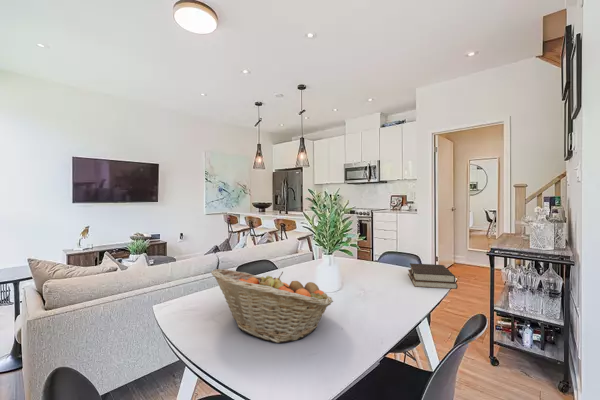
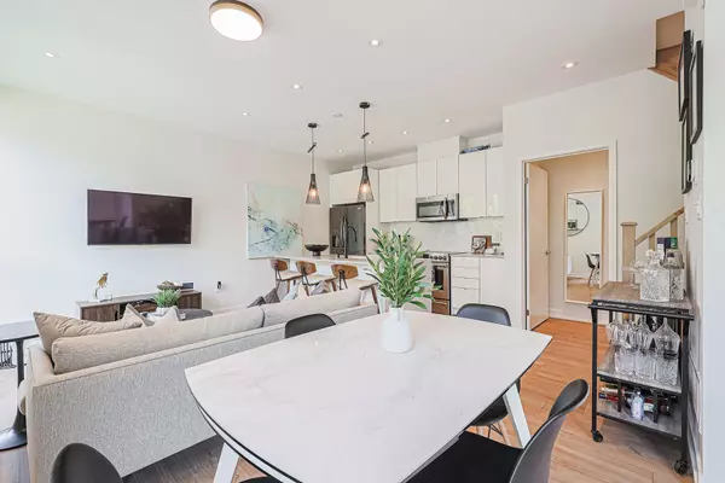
- fruit basket (270, 295)
- bible (430, 274)
